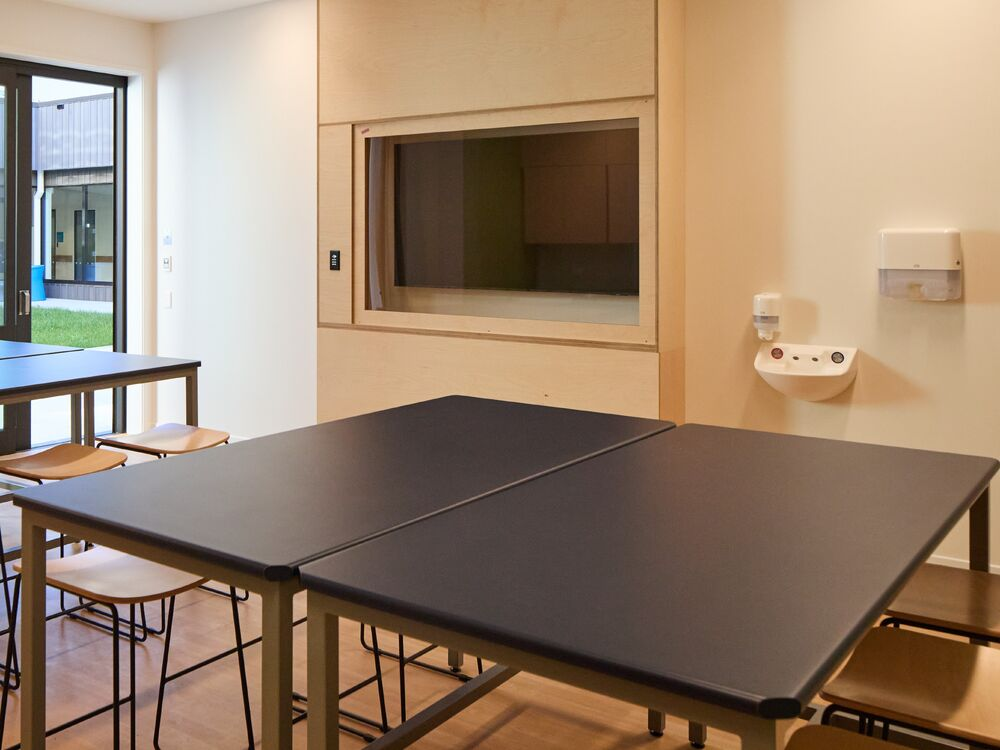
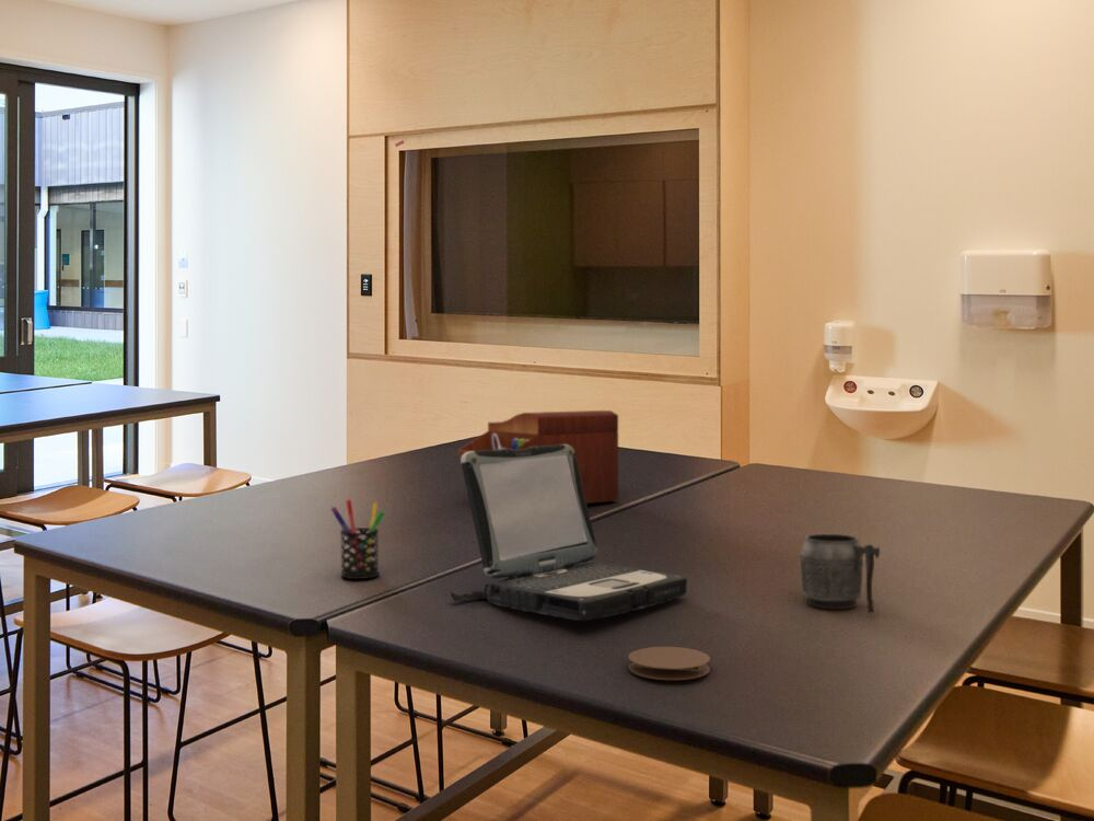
+ mug (842, 573)
+ pen holder (360, 537)
+ sewing box (536, 446)
+ laptop (569, 523)
+ coaster (668, 662)
